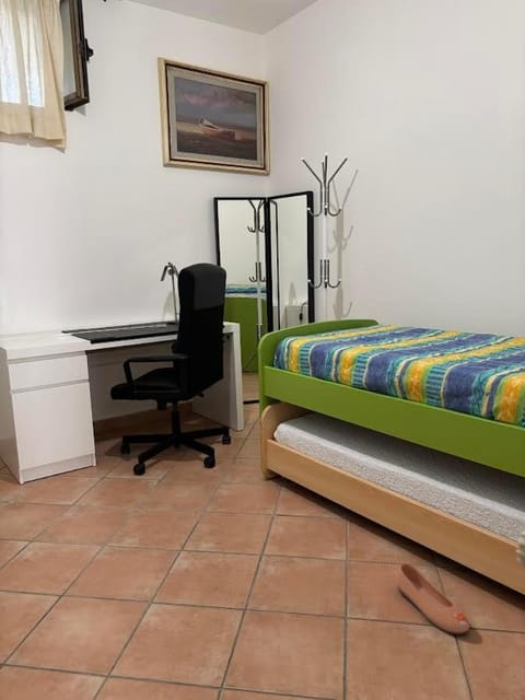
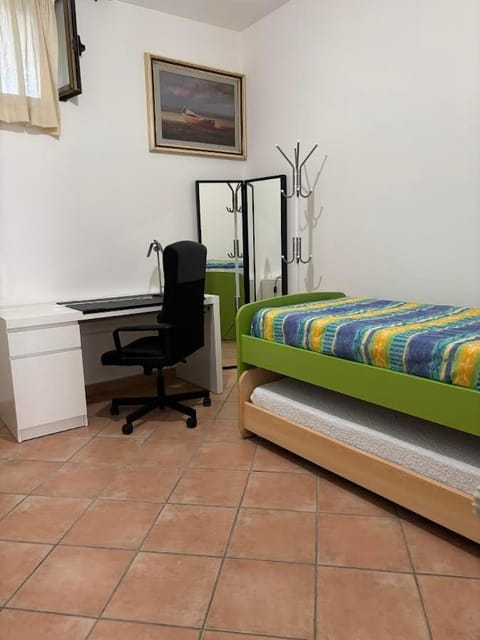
- shoe (430, 596)
